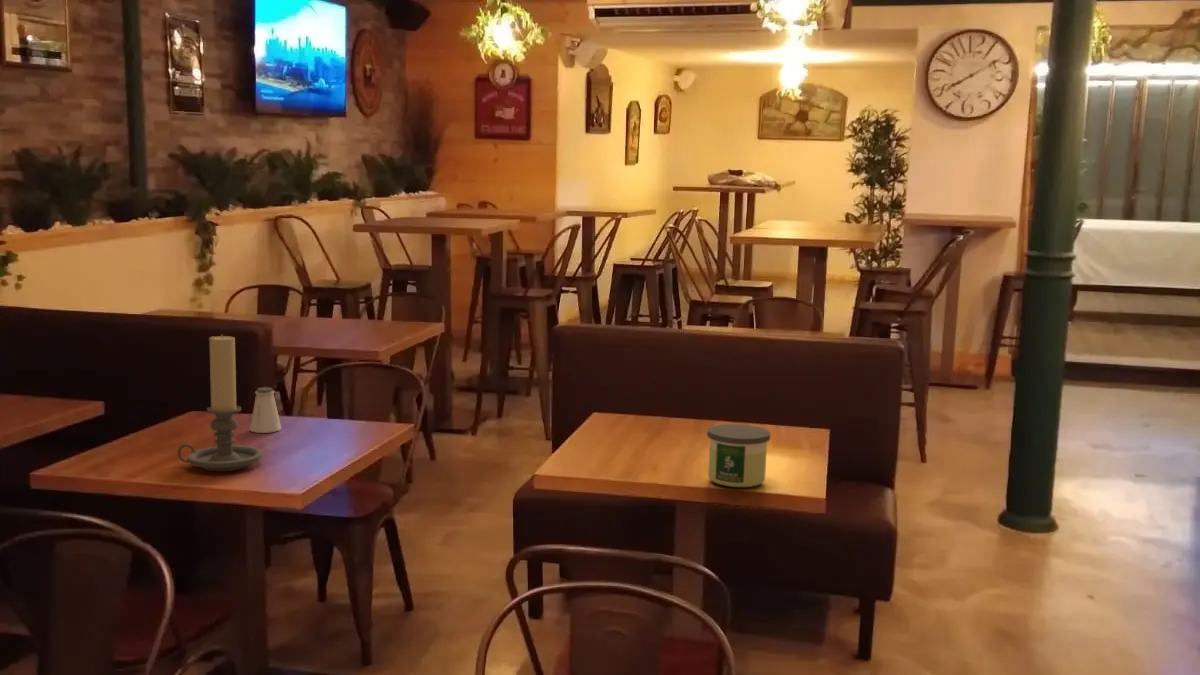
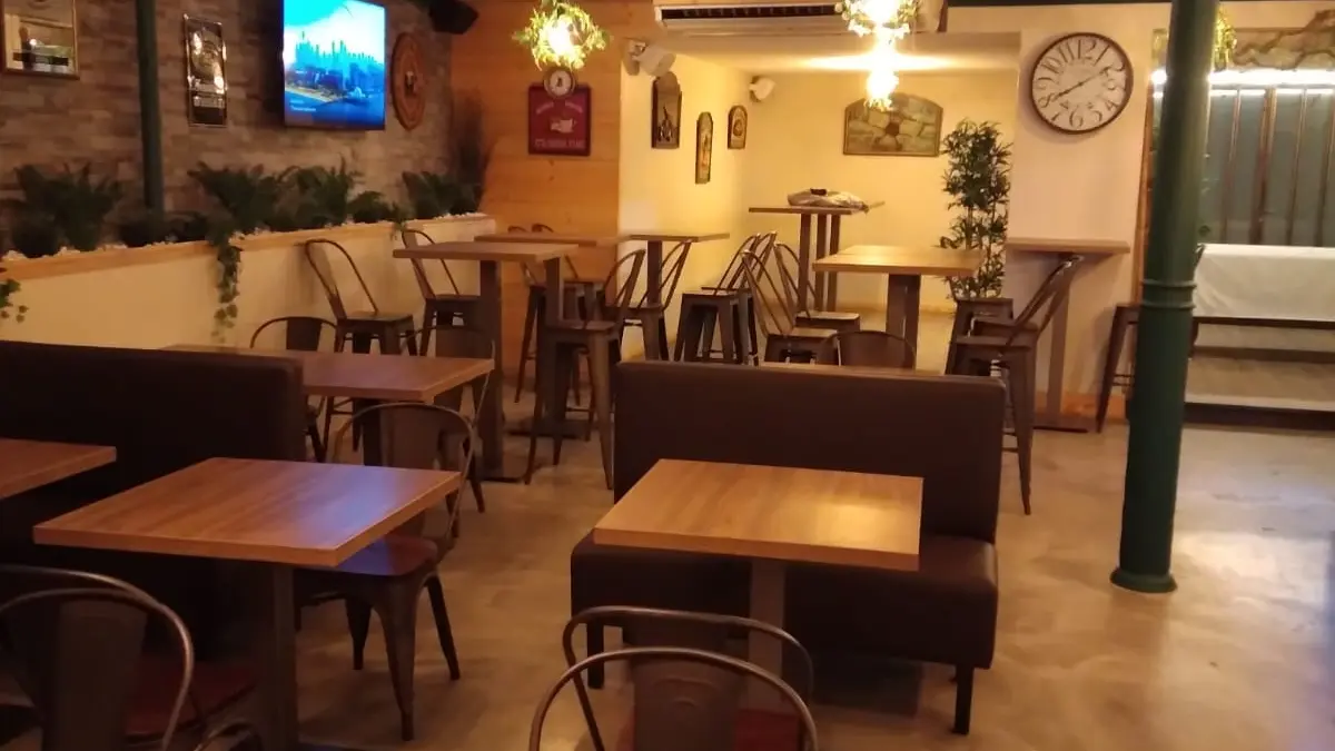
- candle holder (216, 400)
- candle (737, 456)
- saltshaker (265, 409)
